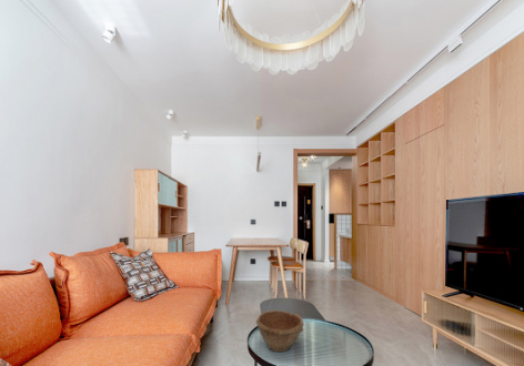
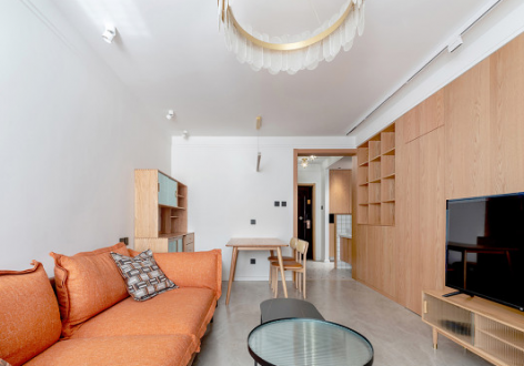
- bowl (280, 332)
